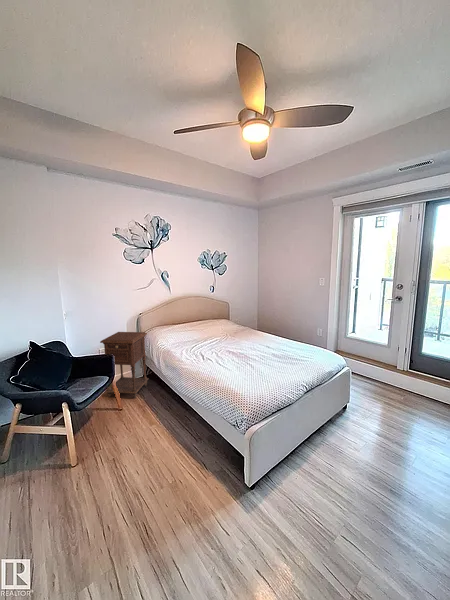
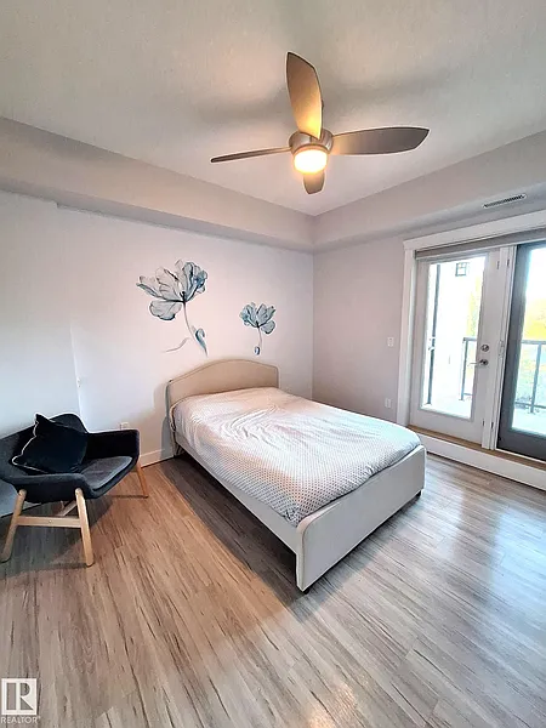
- nightstand (126, 363)
